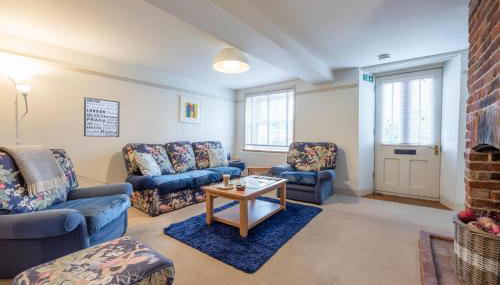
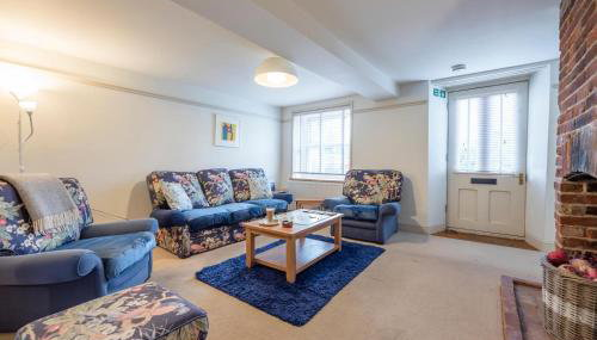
- wall art (102, 118)
